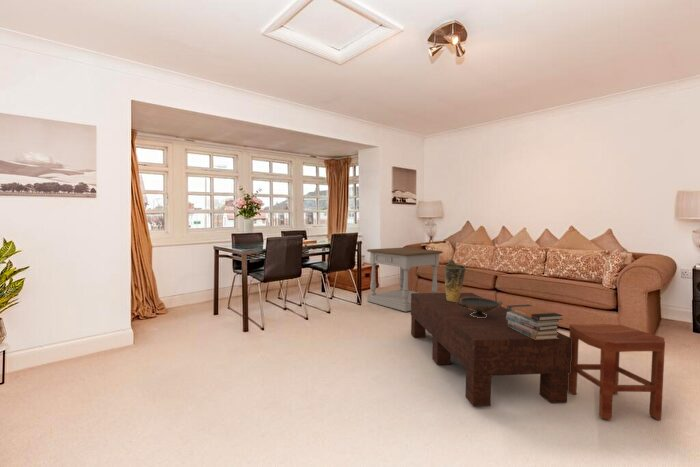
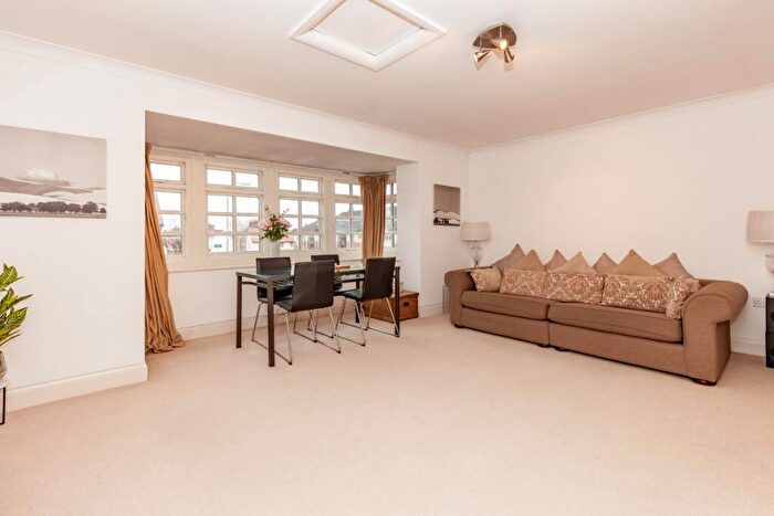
- vase (454, 281)
- side table (403, 276)
- coffee table (472, 335)
- stool (612, 367)
- book stack (532, 320)
- decorative bowl (479, 308)
